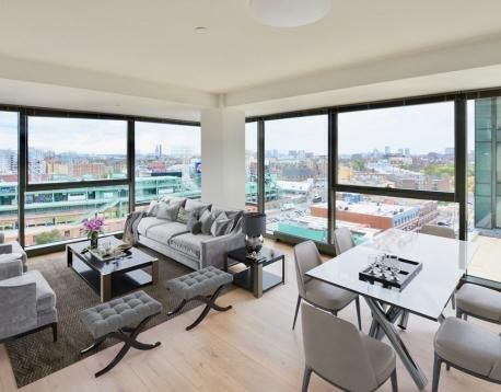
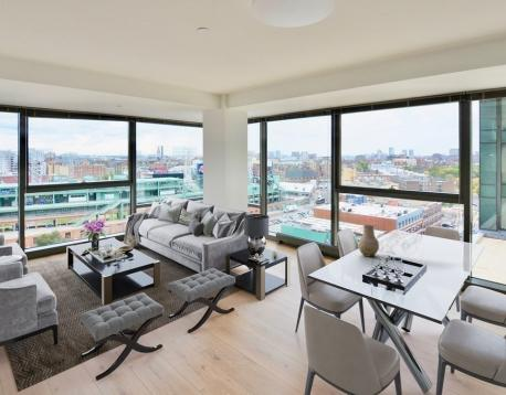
+ vase (368, 239)
